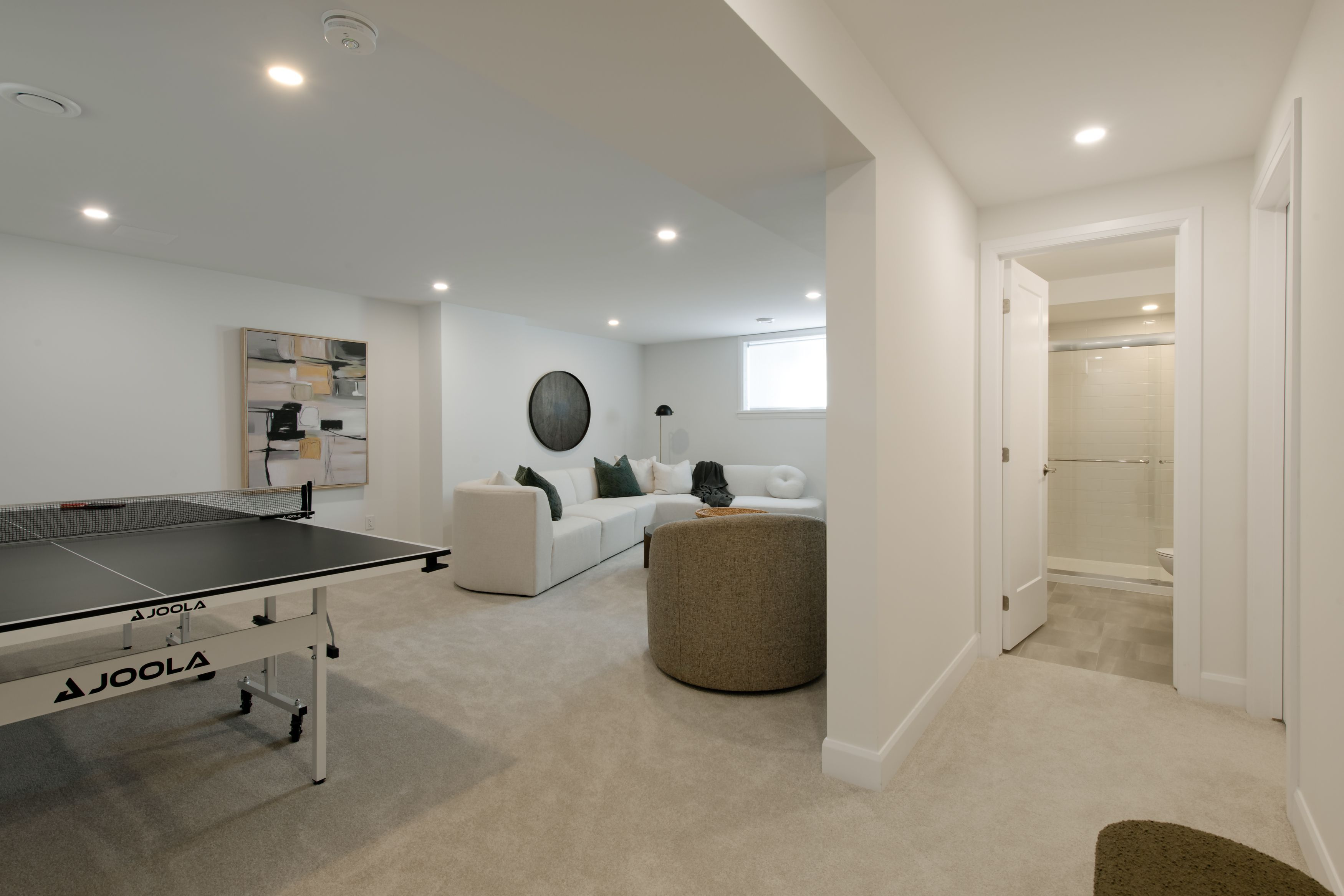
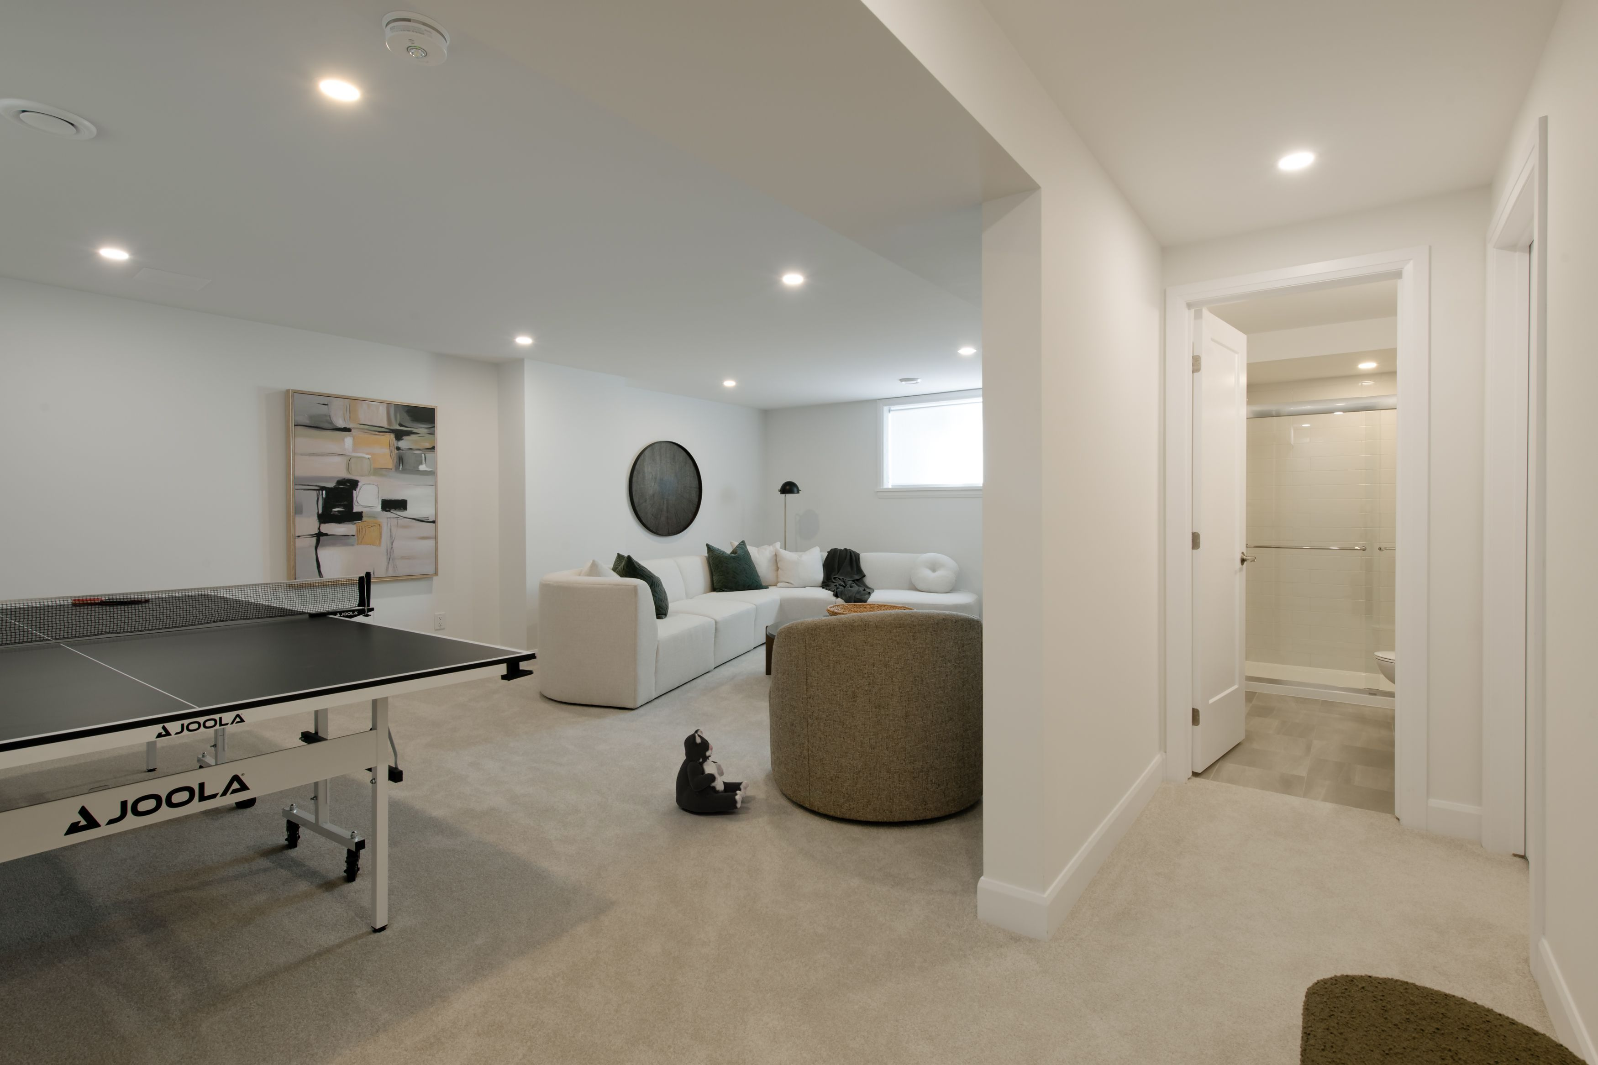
+ plush toy (710, 769)
